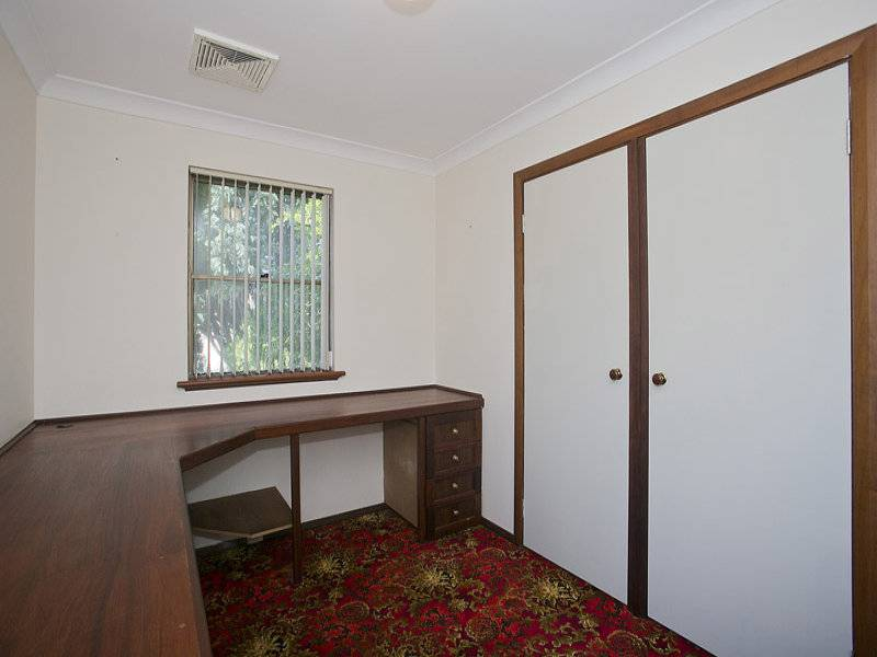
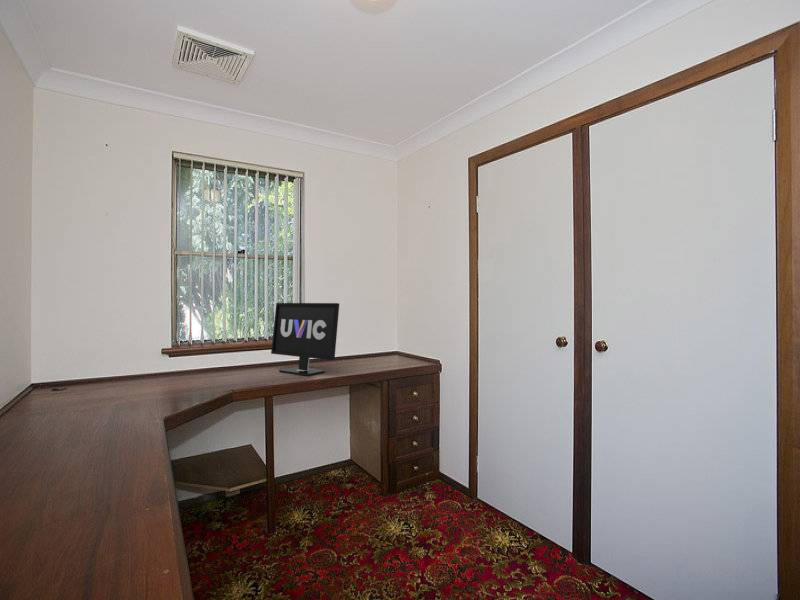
+ monitor (302, 337)
